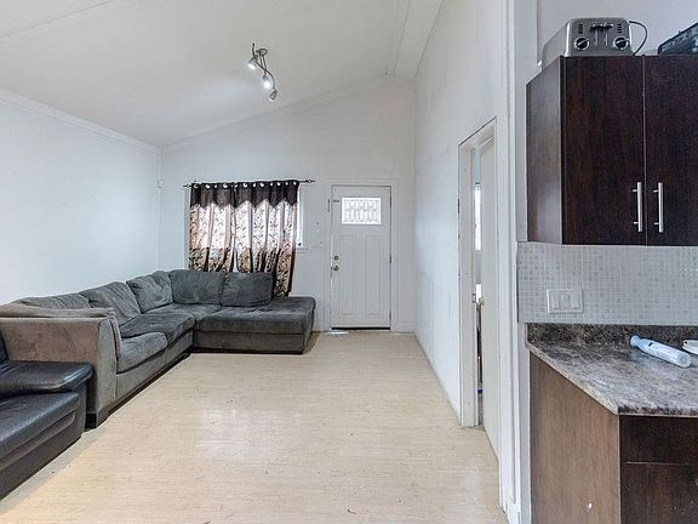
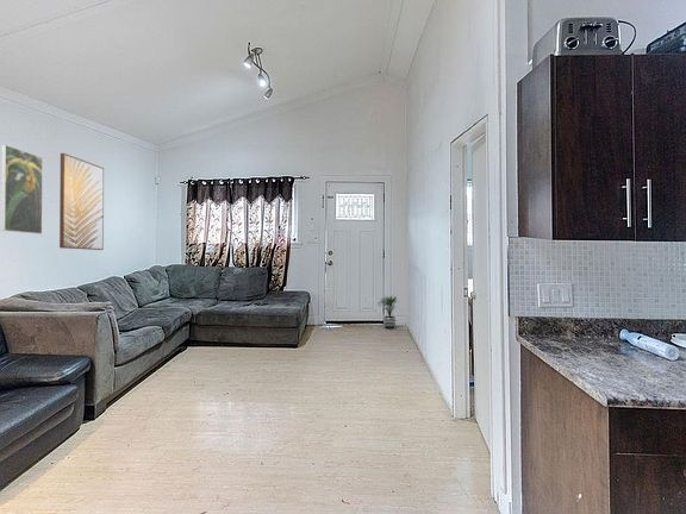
+ potted plant (388, 311)
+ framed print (23, 192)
+ wall art (82, 205)
